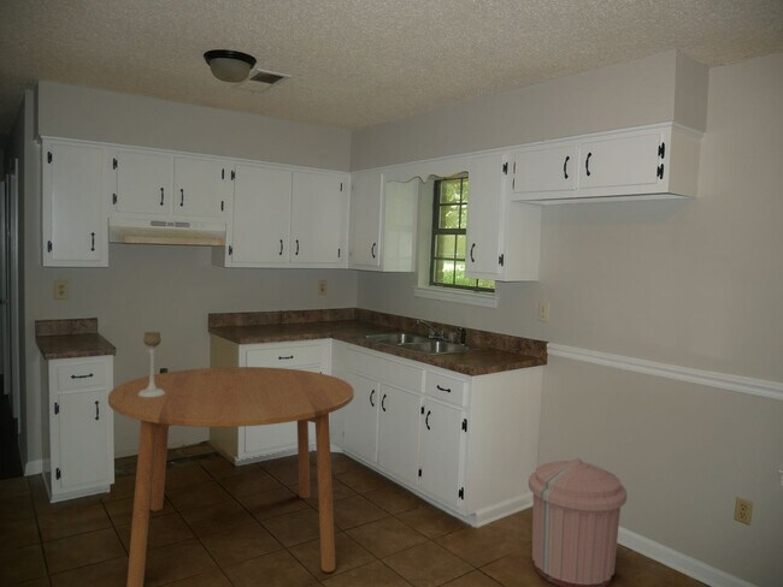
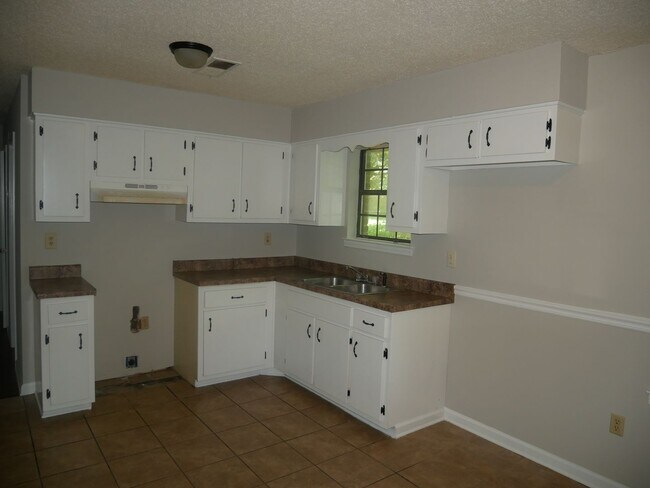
- dining table (235, 426)
- trash can (575, 514)
- candle holder (152, 362)
